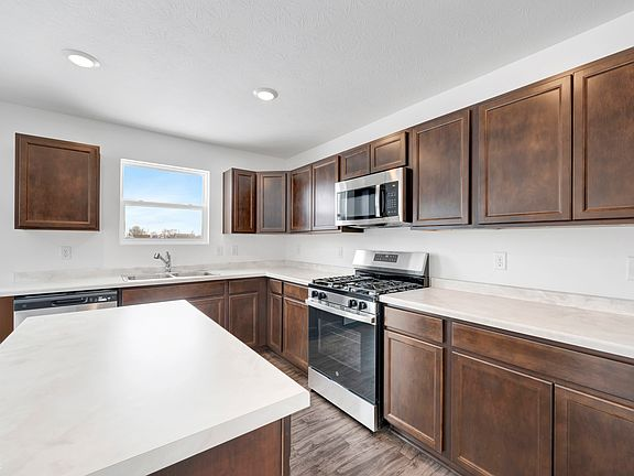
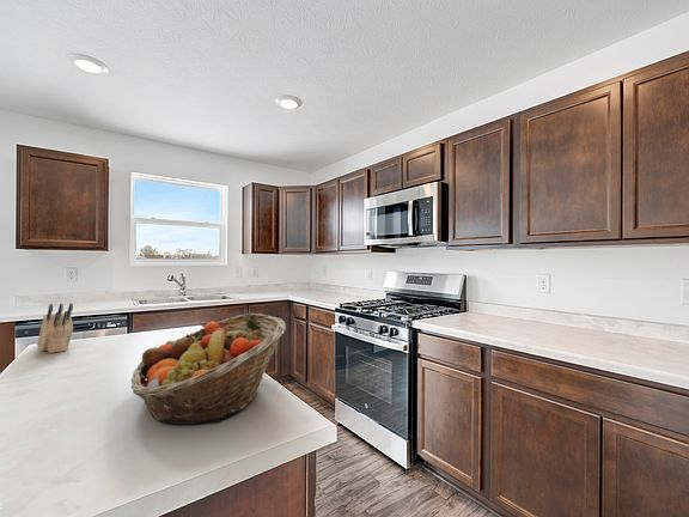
+ knife block (55, 324)
+ fruit basket (212, 358)
